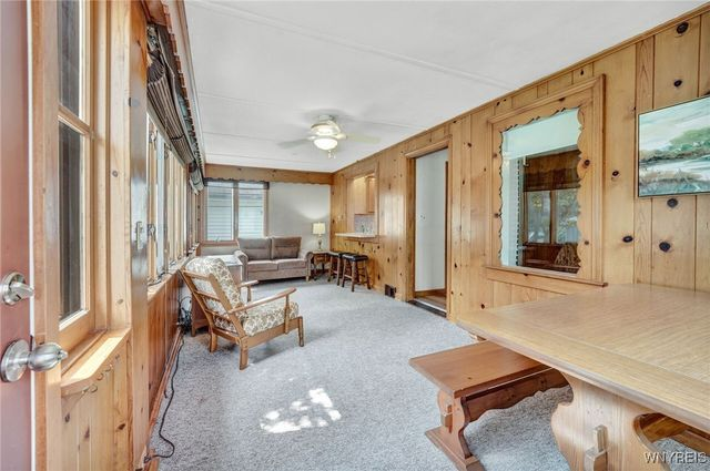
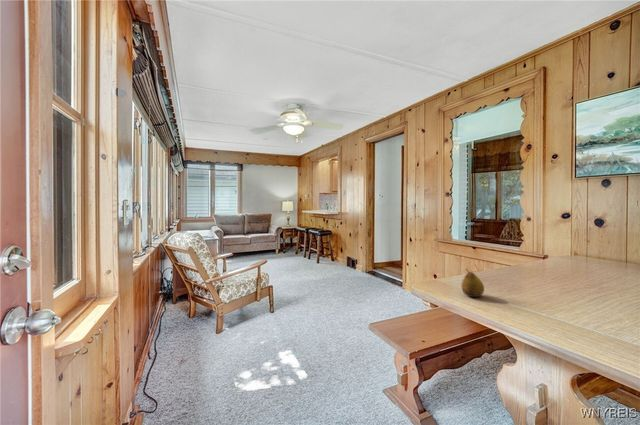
+ fruit (472, 282)
